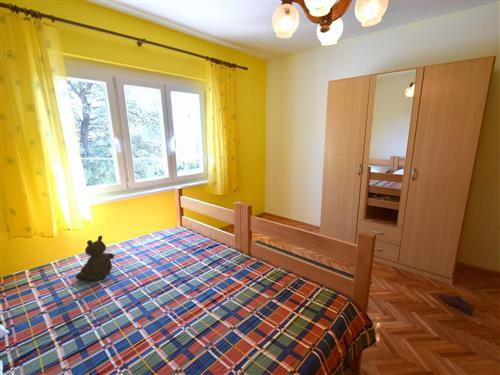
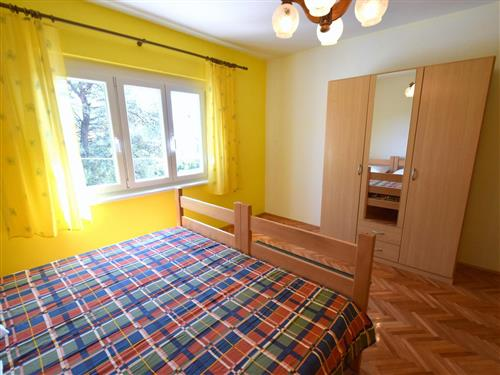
- teddy bear (92, 257)
- shoe (455, 299)
